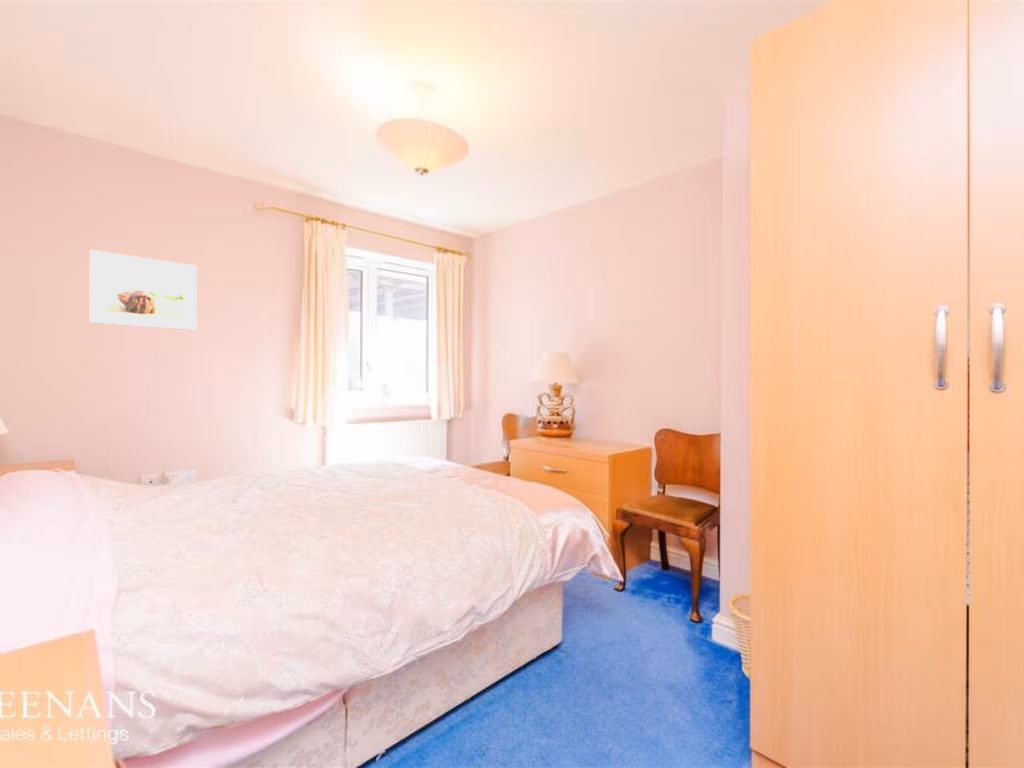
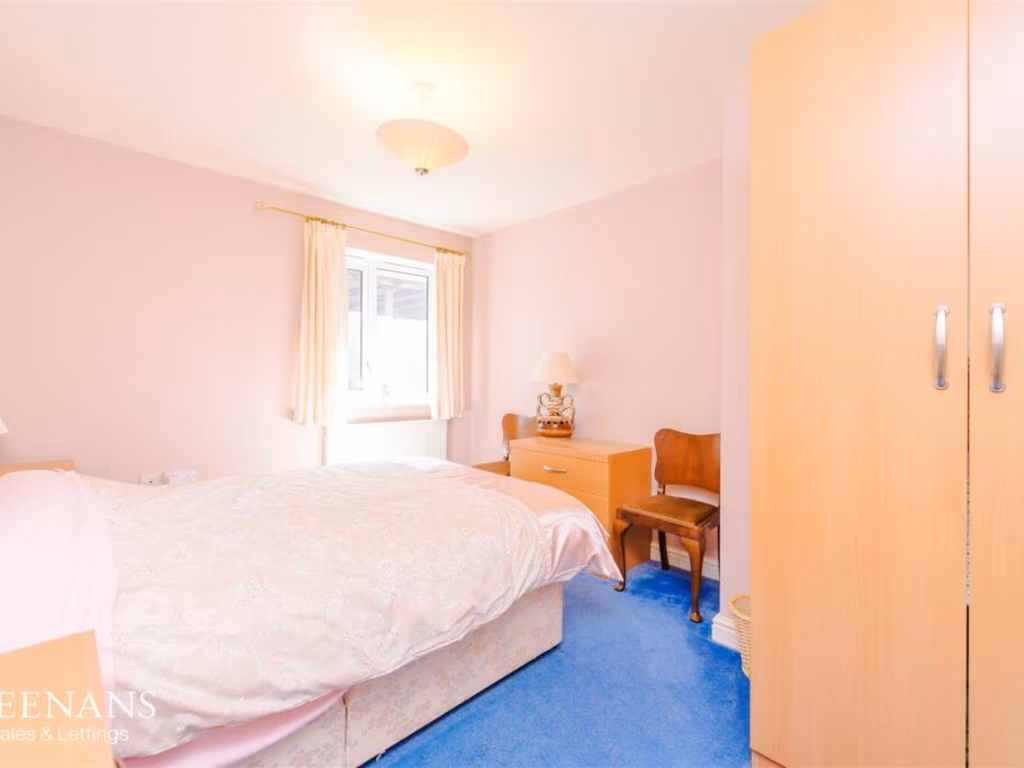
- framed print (146, 292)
